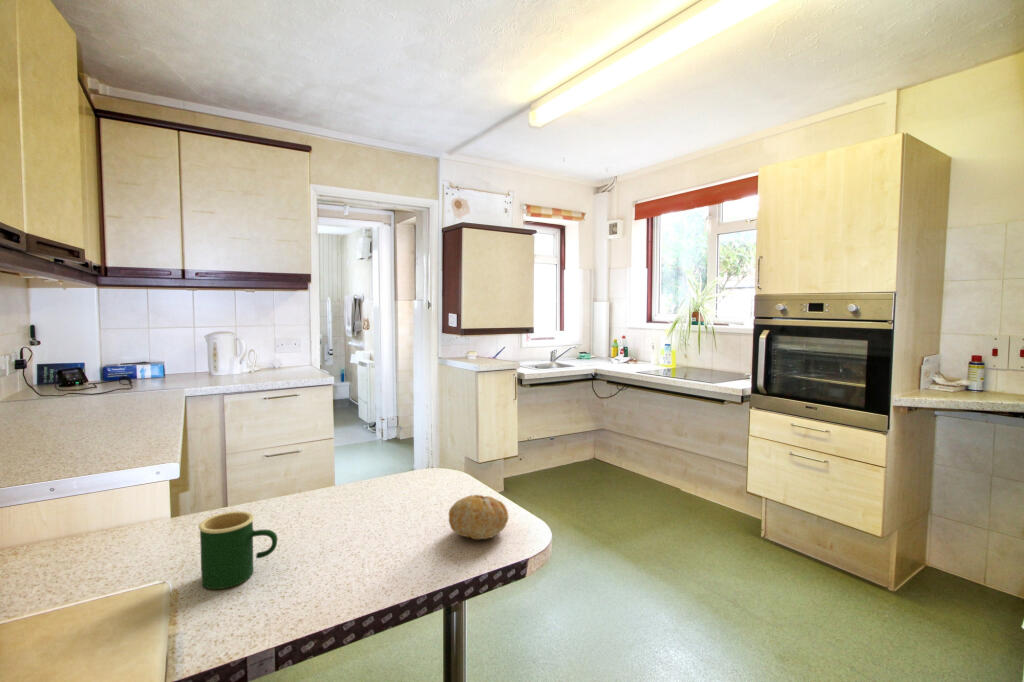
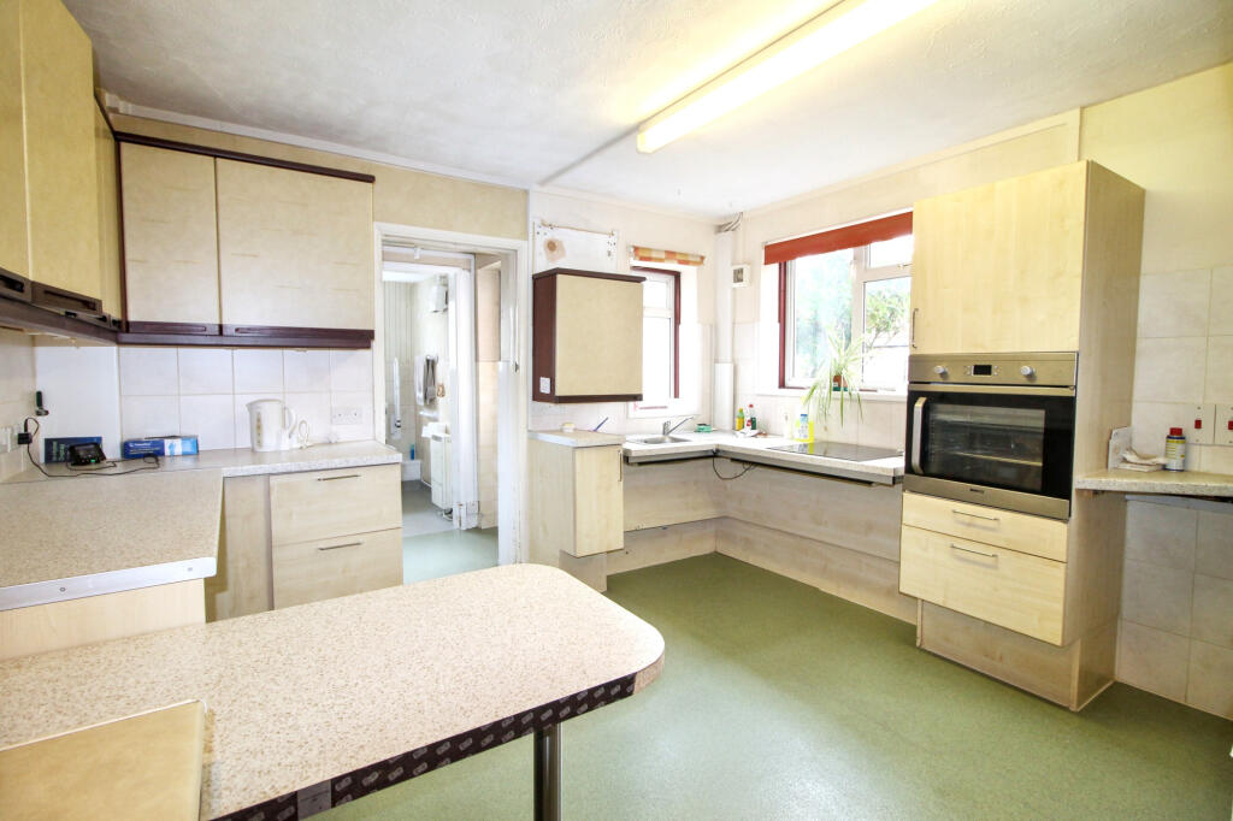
- fruit (478, 515)
- mug (239, 548)
